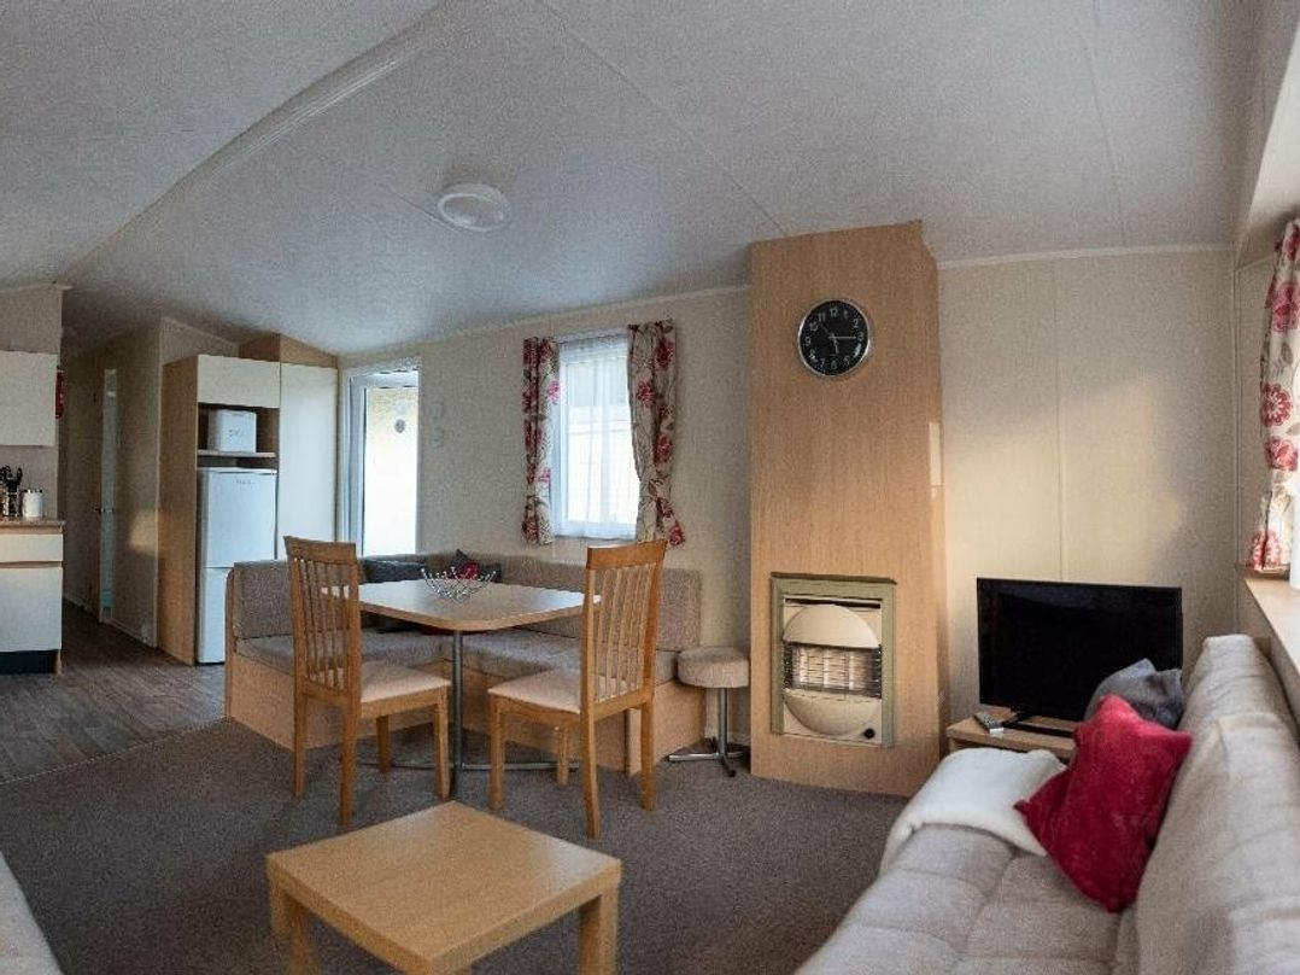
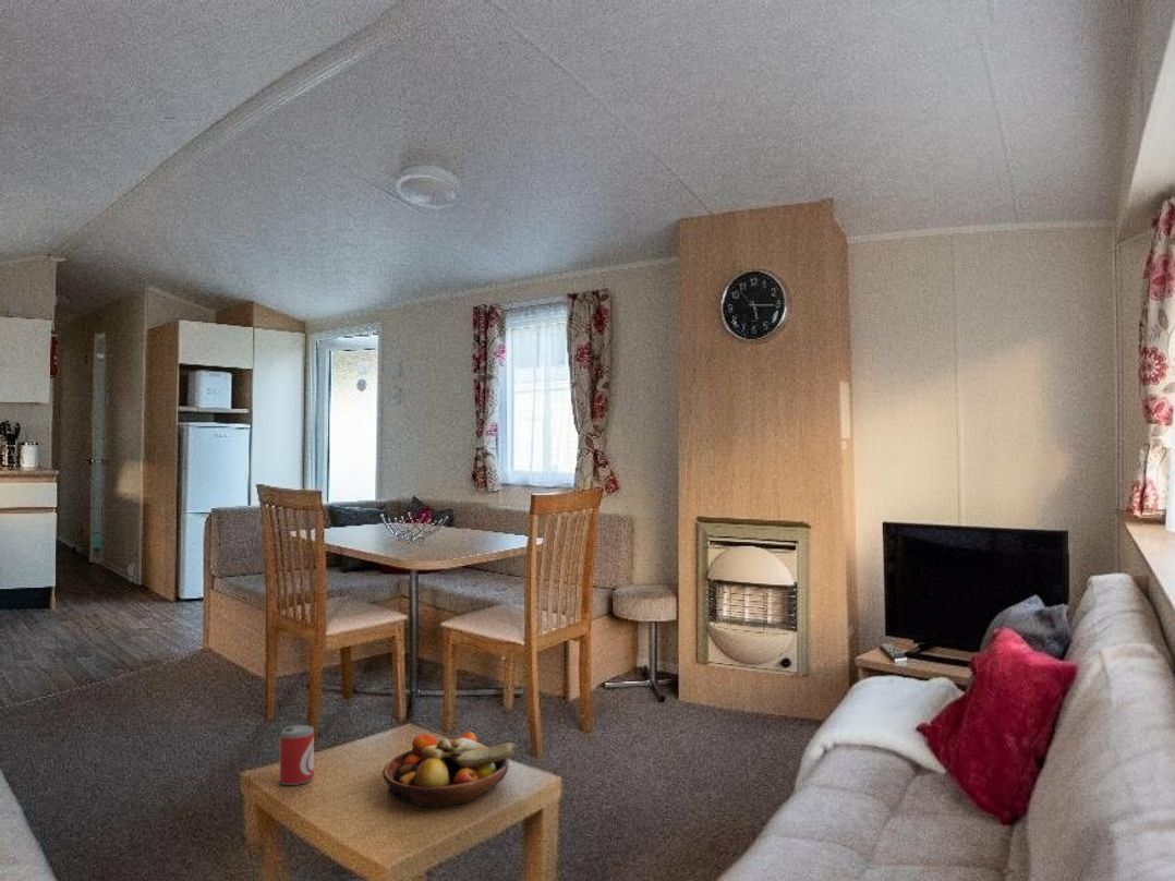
+ beer can (296, 753)
+ fruit bowl (448, 758)
